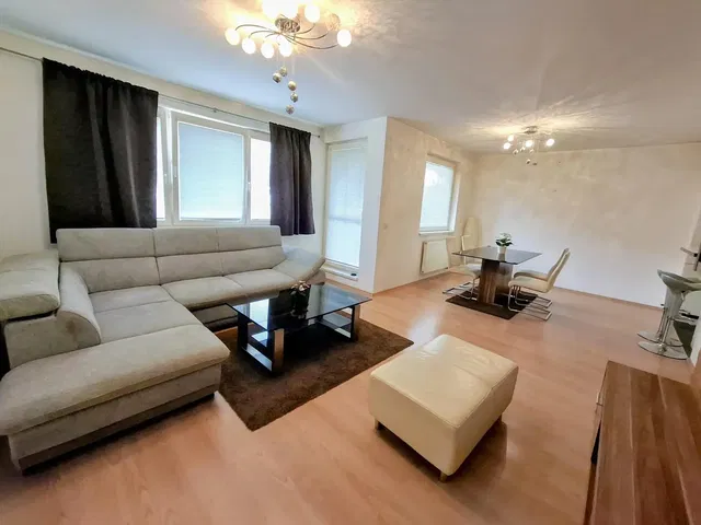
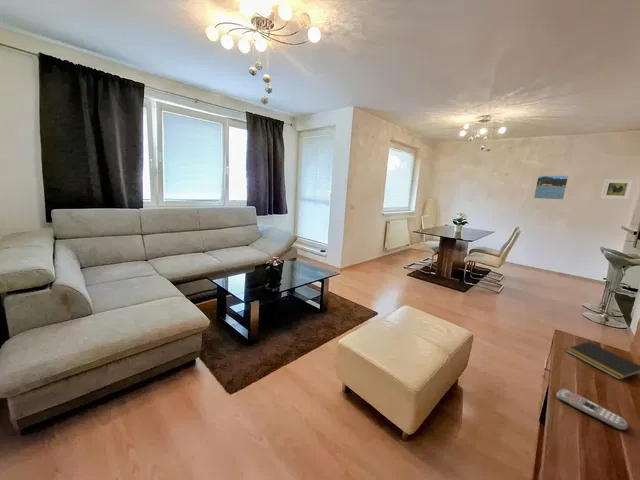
+ remote control (590, 408)
+ notepad (602, 359)
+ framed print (616, 189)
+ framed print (550, 187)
